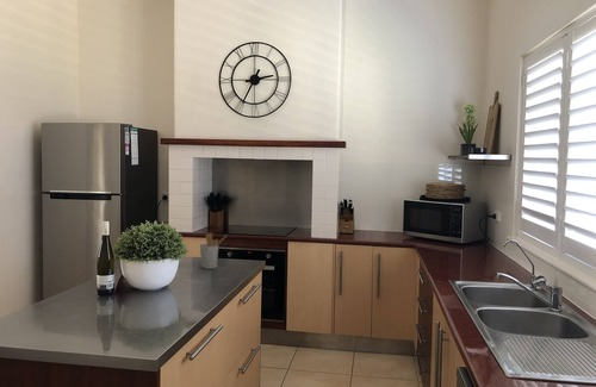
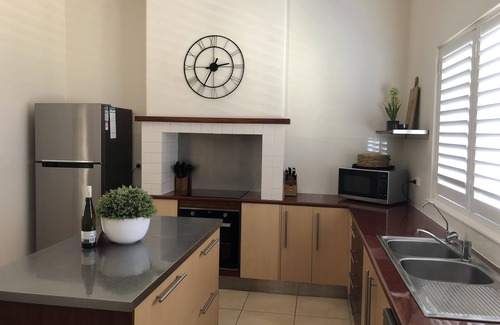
- utensil holder (213, 250)
